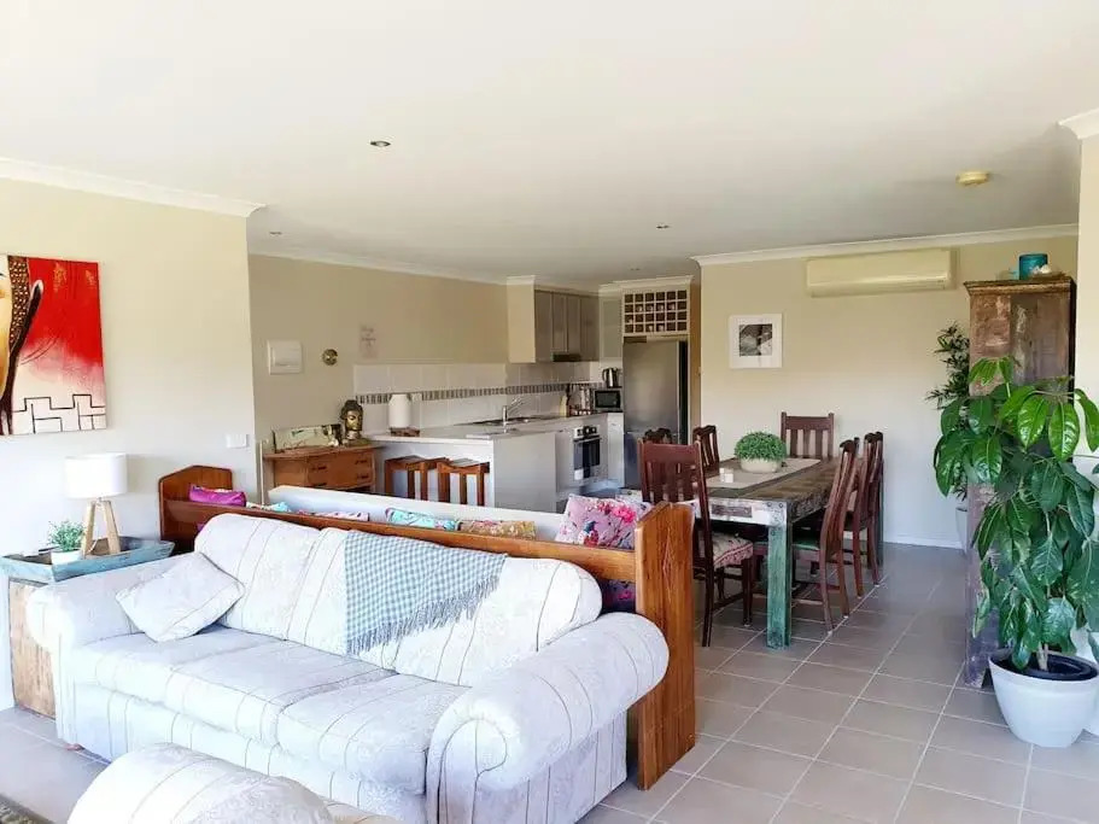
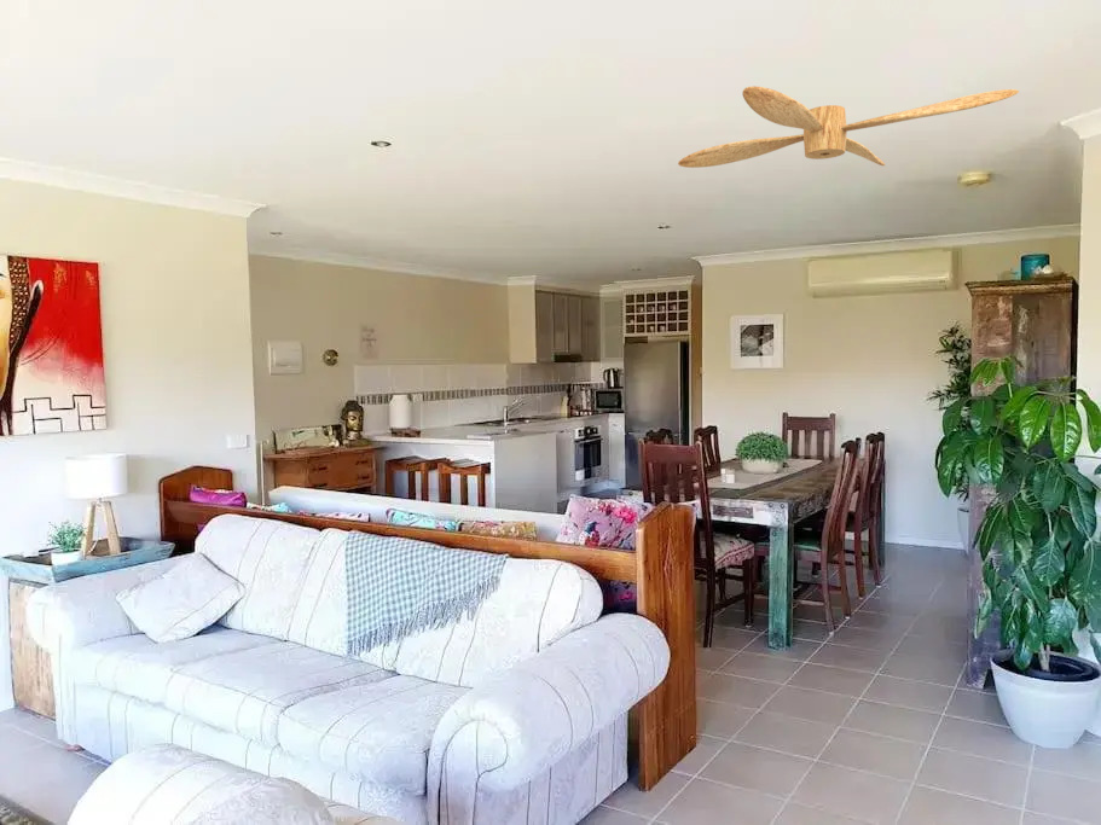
+ ceiling fan (824, 132)
